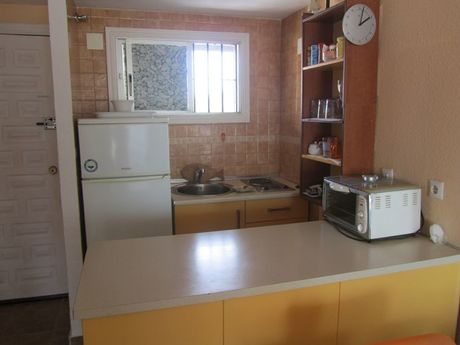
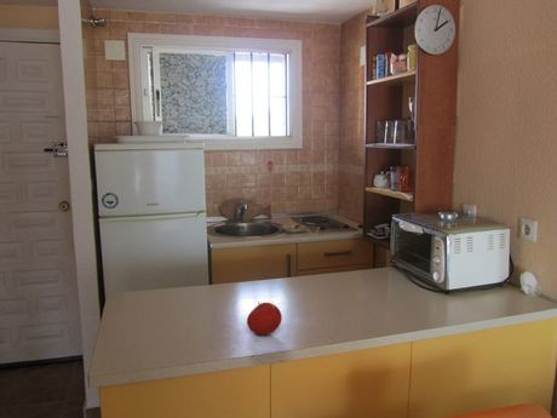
+ fruit (264, 317)
